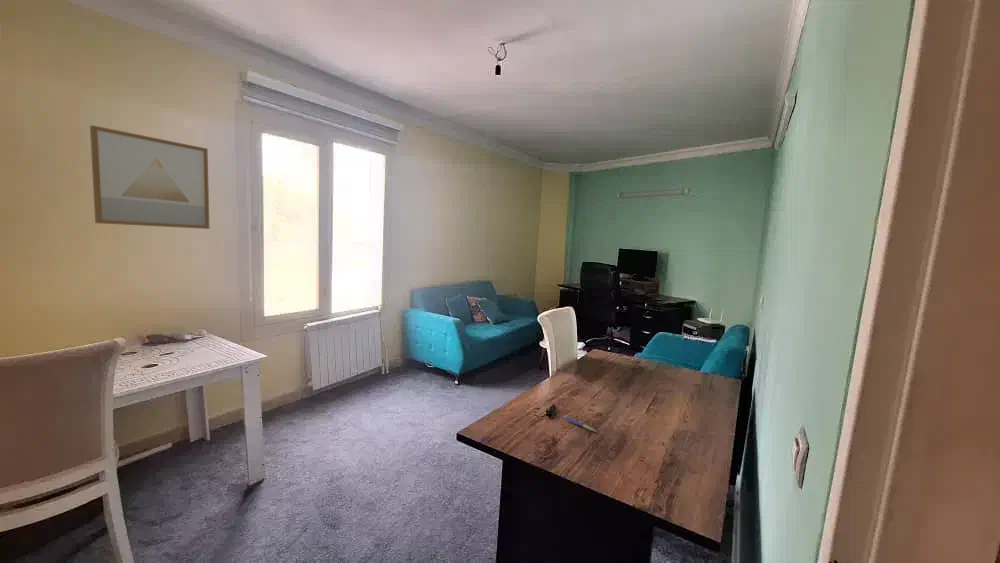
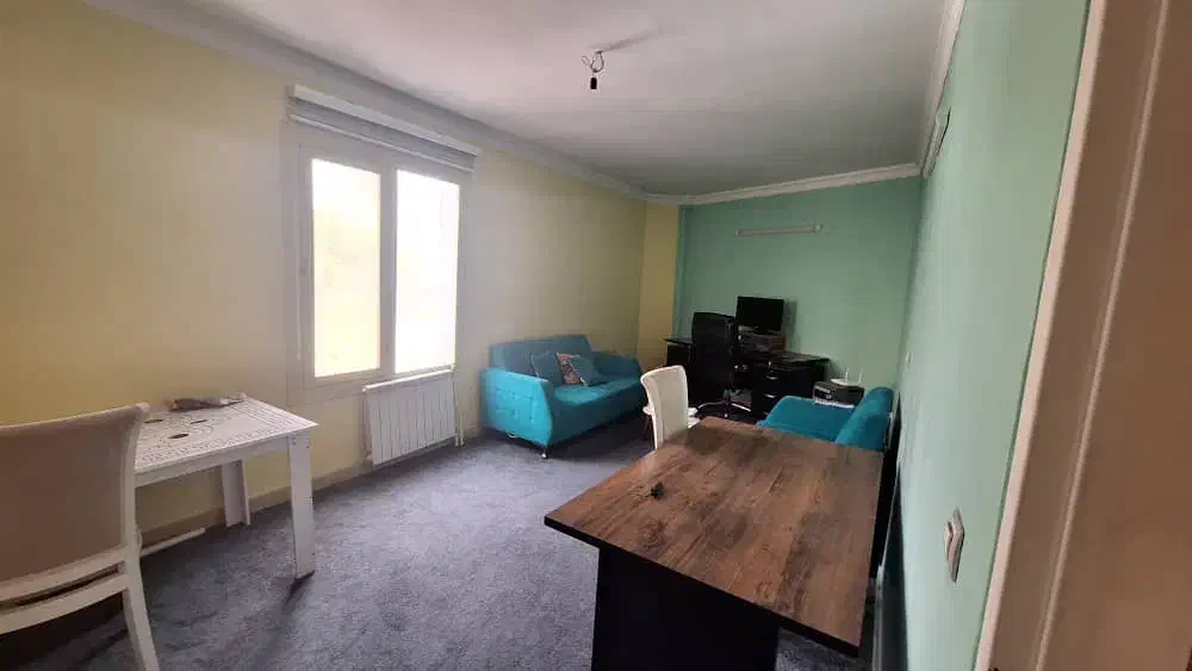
- wall art (155, 182)
- pen (579, 423)
